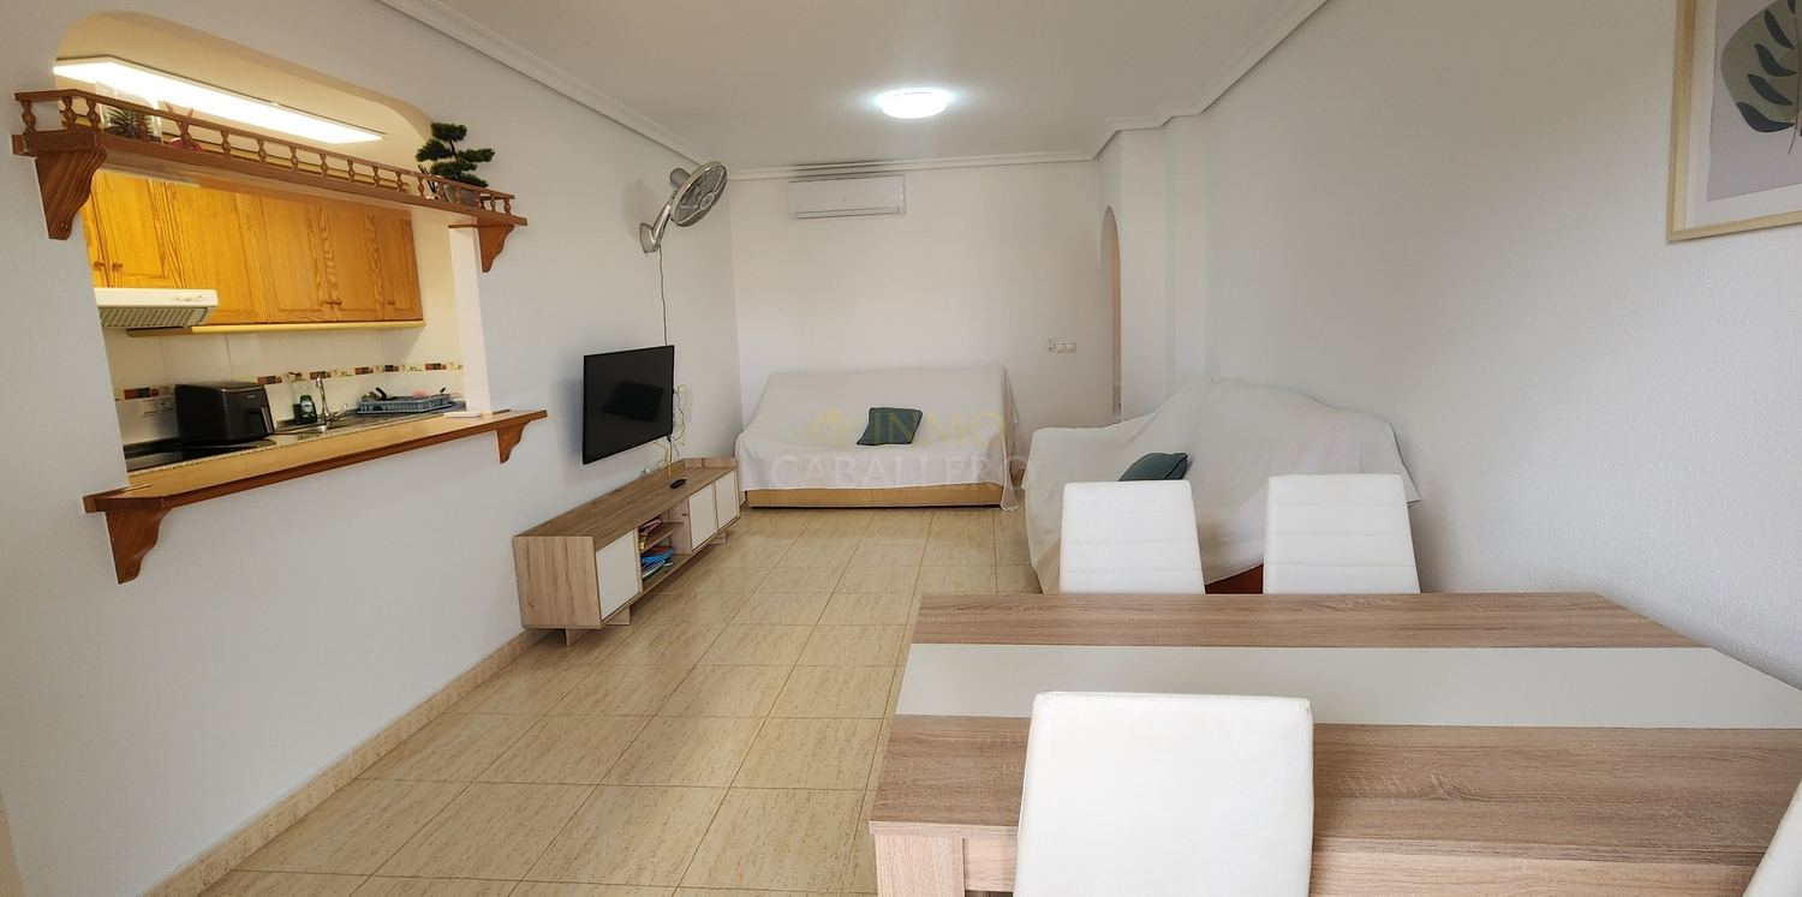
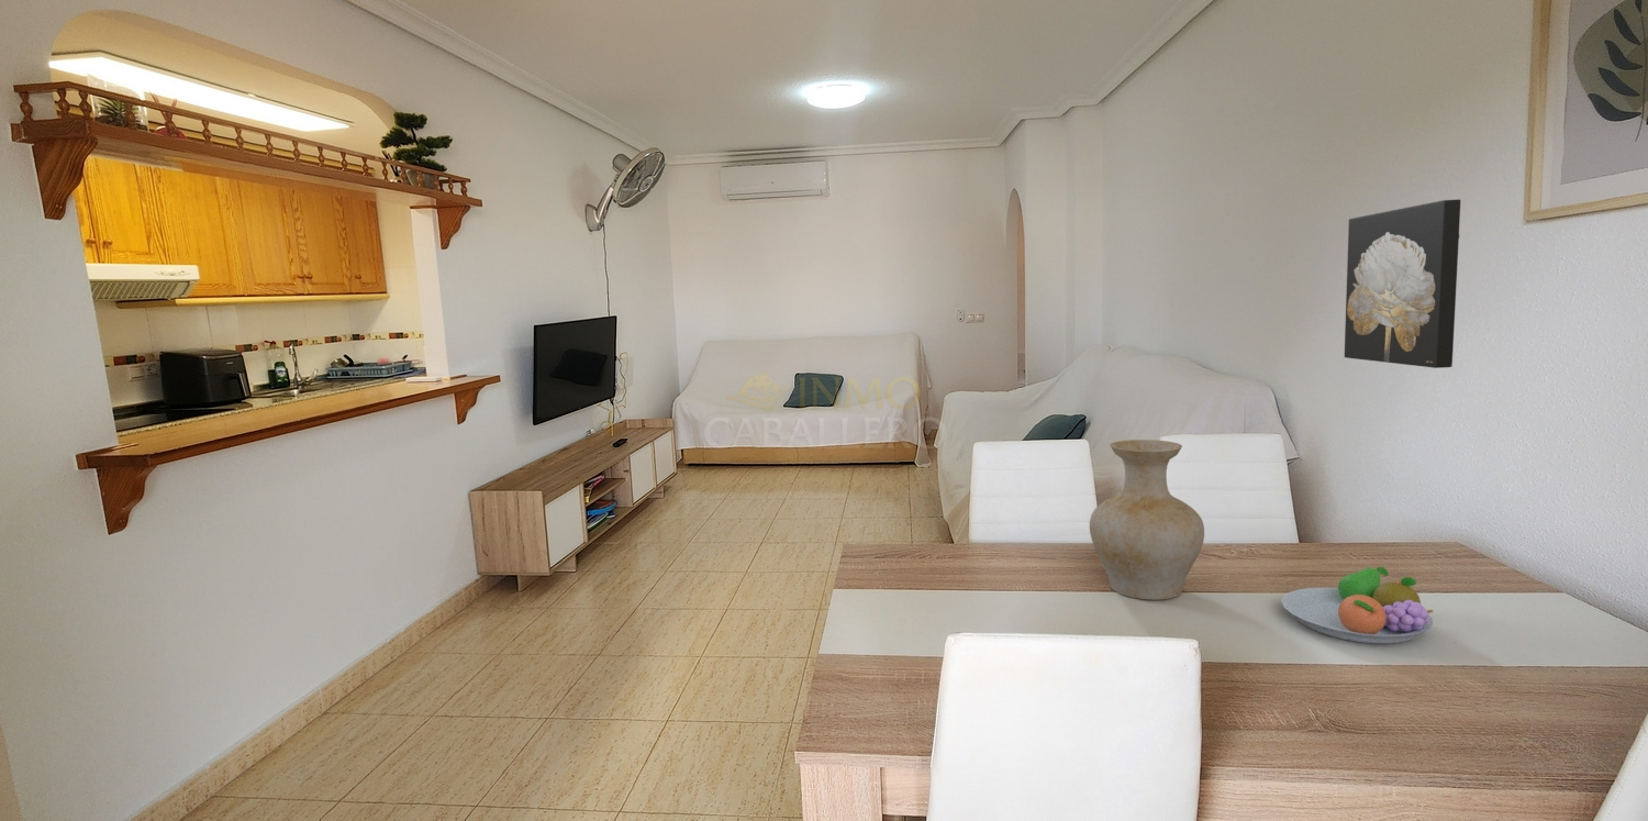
+ vase (1145, 517)
+ fruit bowl (1358, 597)
+ wall art (1396, 287)
